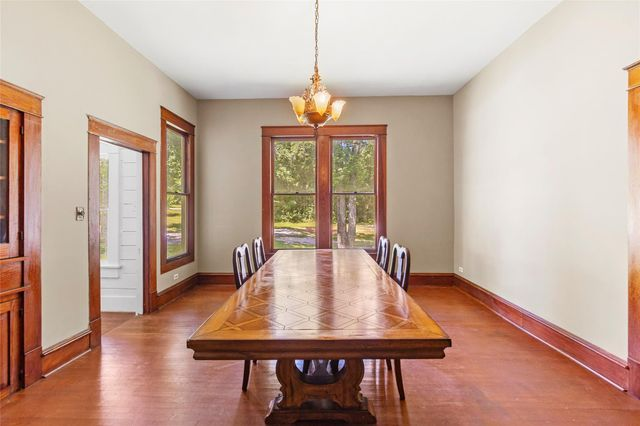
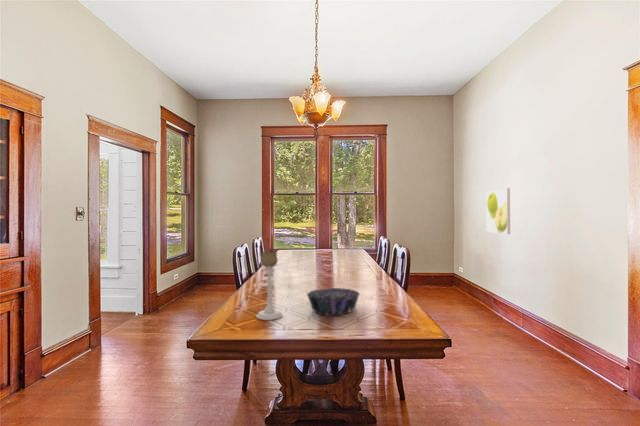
+ candle holder (269, 284)
+ decorative bowl (333, 301)
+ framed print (497, 211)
